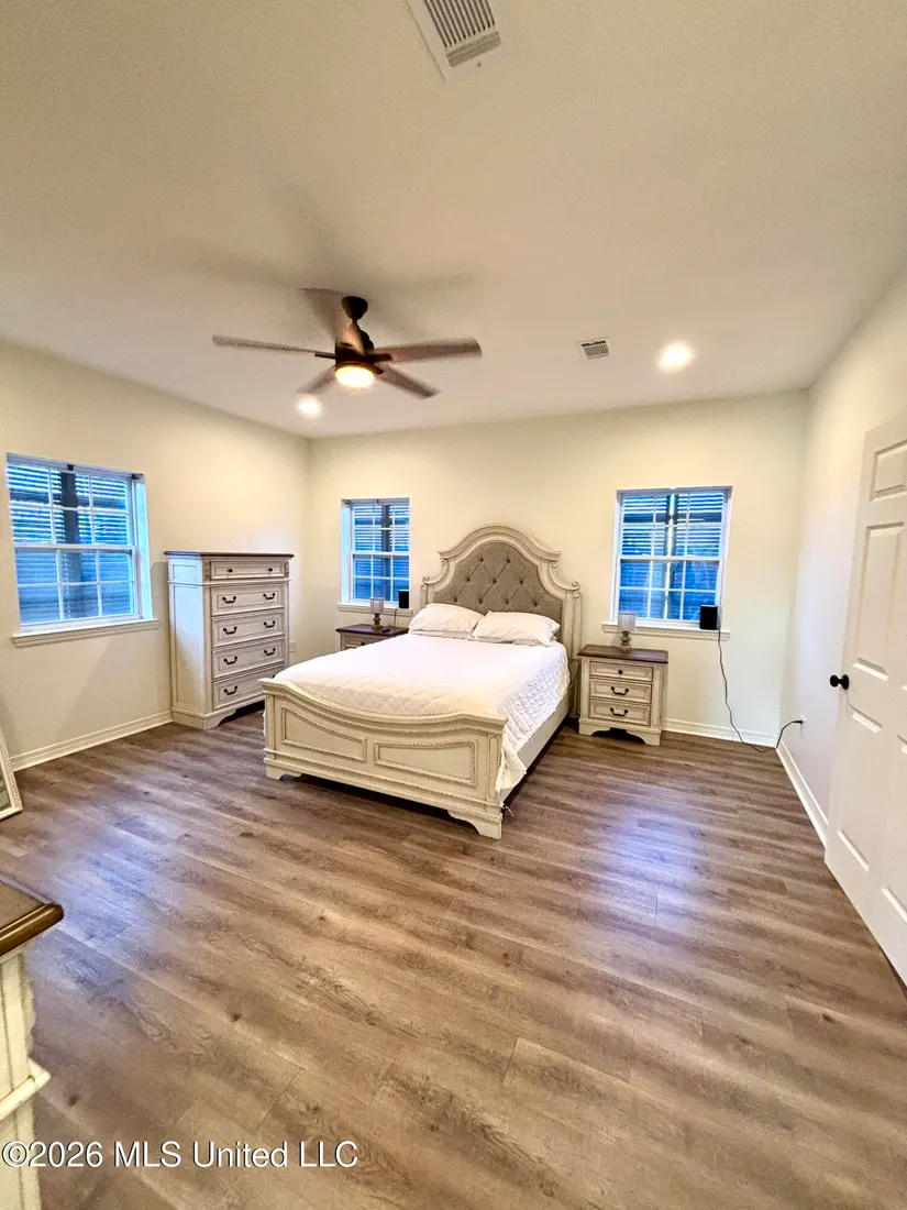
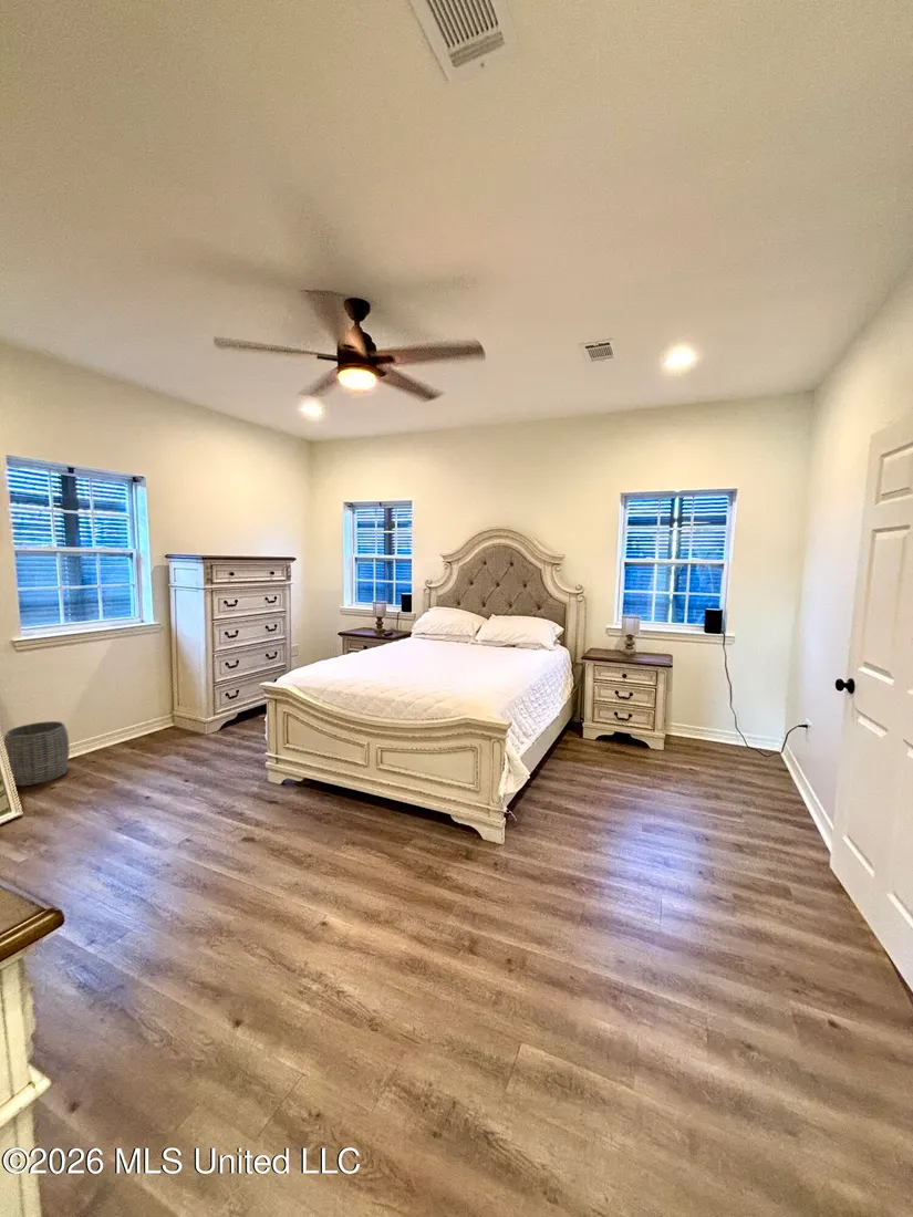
+ woven basket (37, 752)
